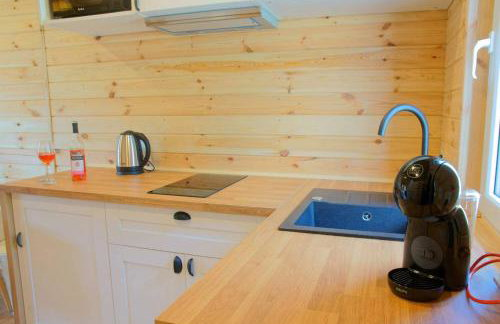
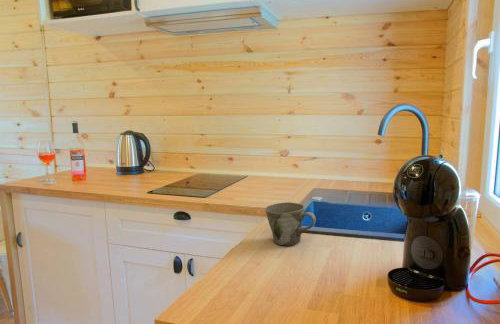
+ mug (288, 224)
